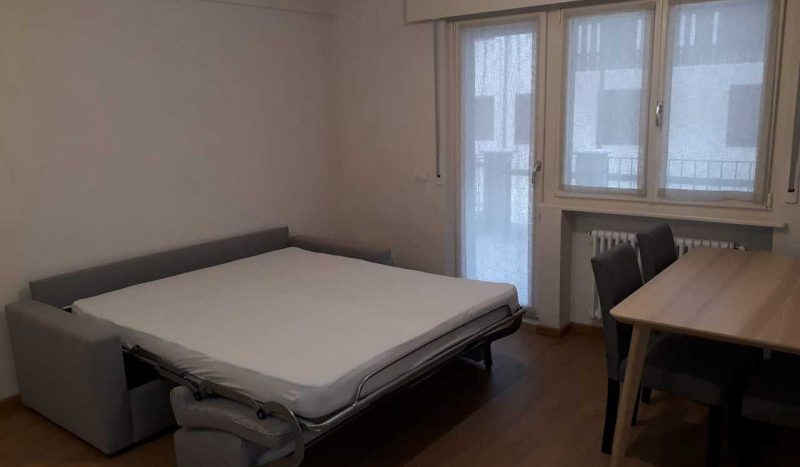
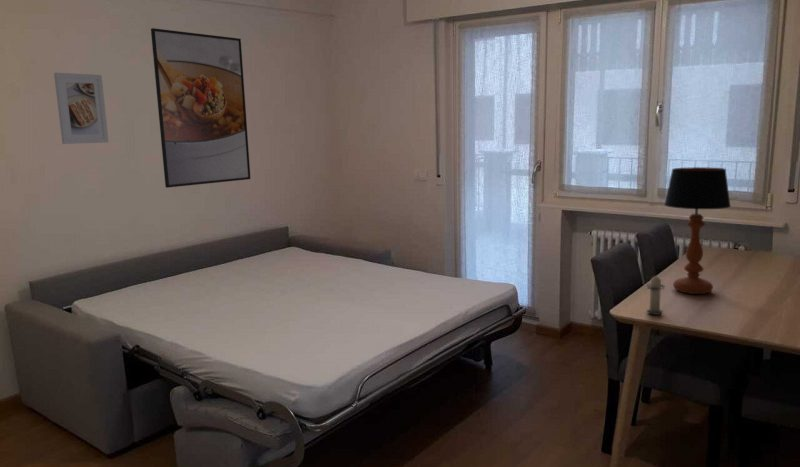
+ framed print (82, 108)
+ candle (655, 293)
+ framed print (204, 109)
+ table lamp (695, 230)
